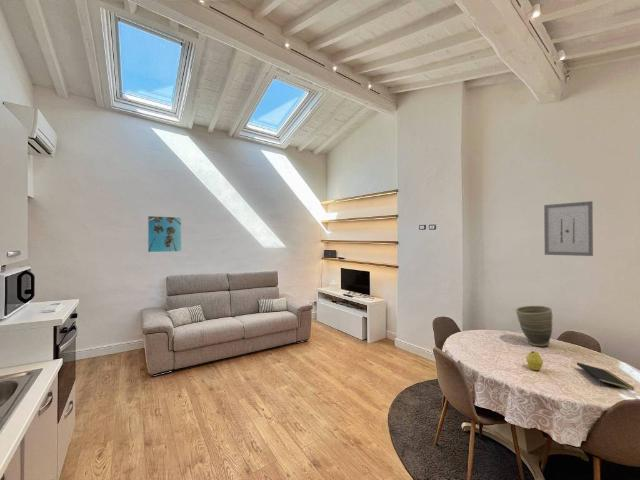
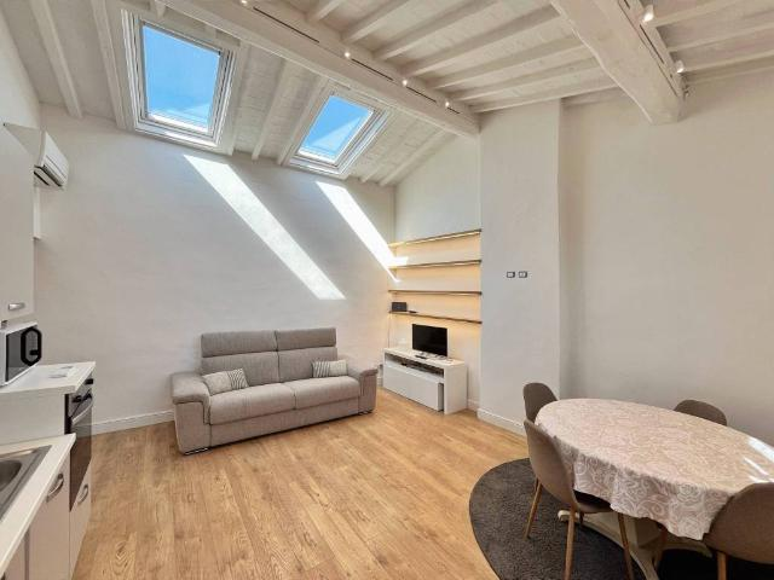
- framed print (165, 234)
- fruit (534, 360)
- vase (533, 325)
- wall art (567, 229)
- notepad (603, 375)
